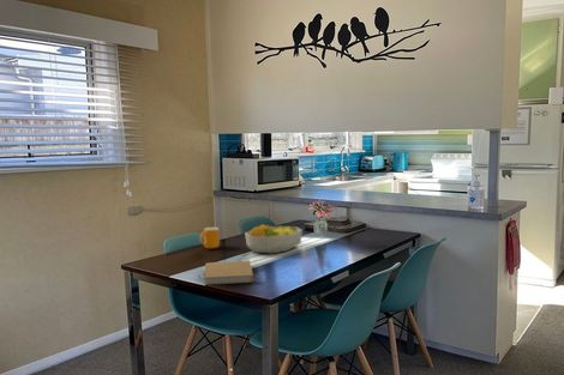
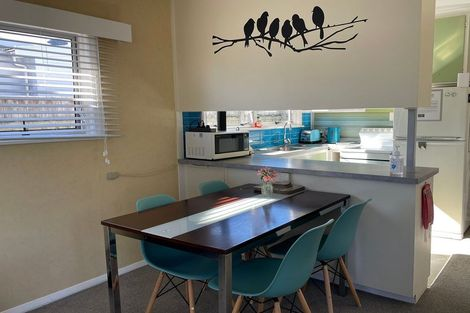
- fruit bowl (274, 236)
- mug (209, 238)
- book (228, 272)
